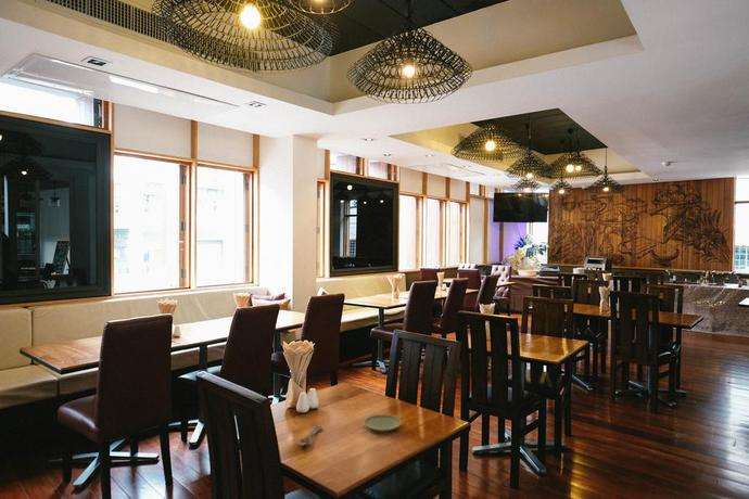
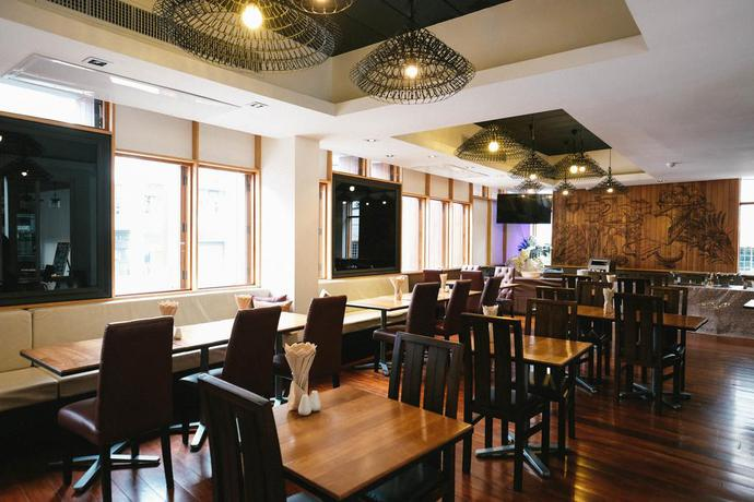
- plate (382, 423)
- spoon (310, 435)
